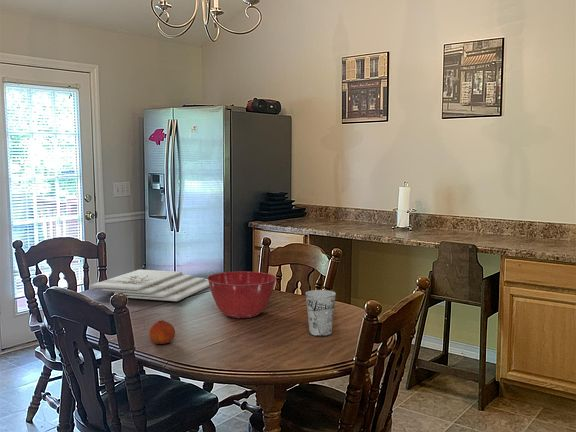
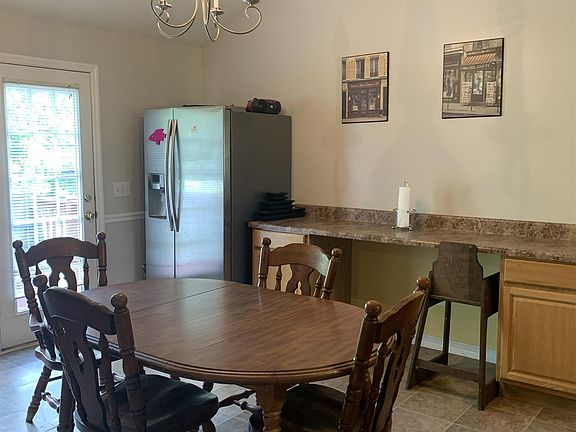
- mixing bowl (242, 295)
- cup (320, 313)
- fruit (162, 332)
- placemat (156, 284)
